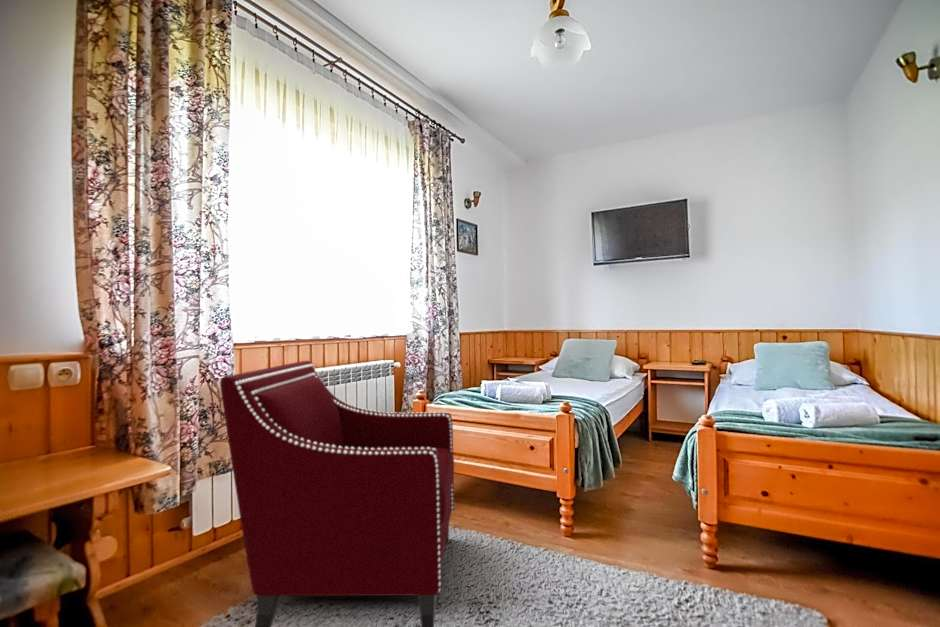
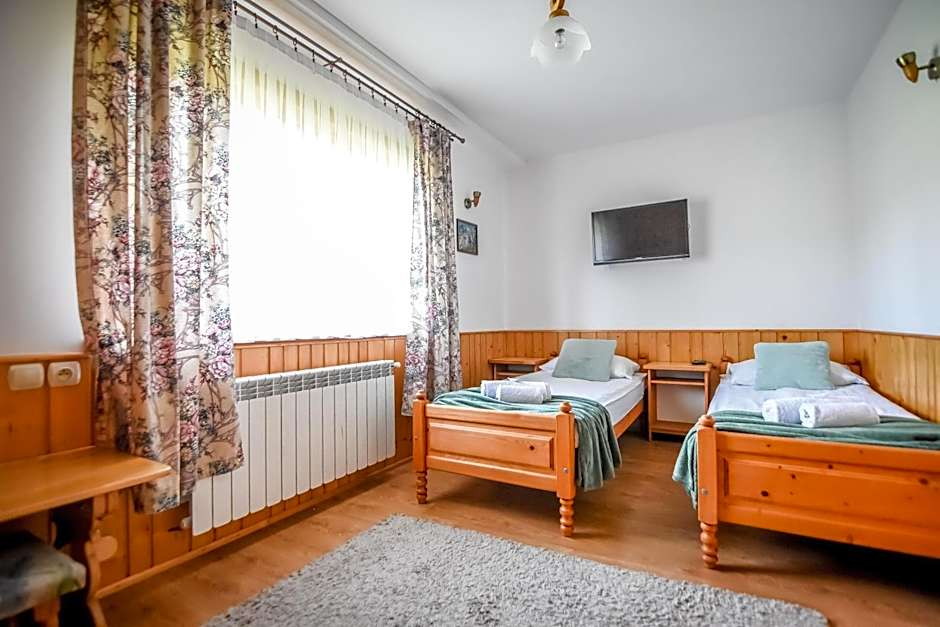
- armchair (357, 470)
